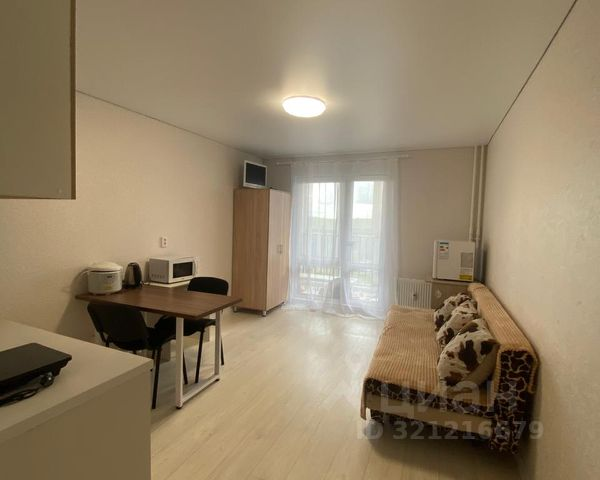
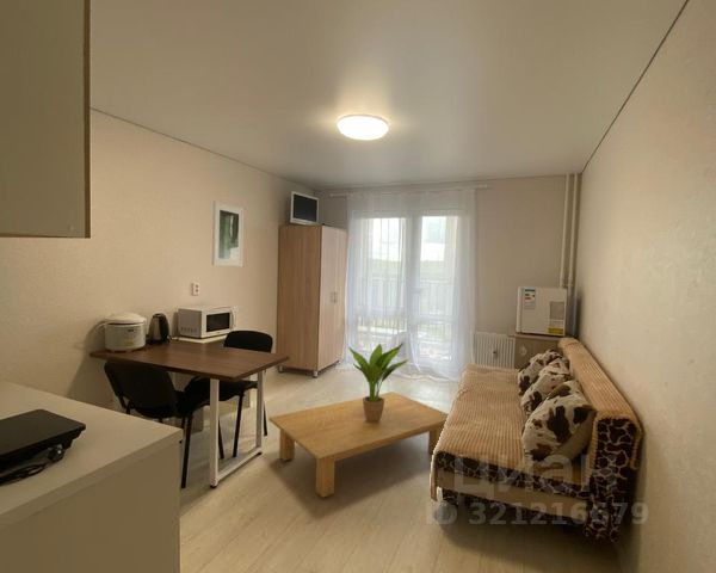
+ coffee table (364, 436)
+ potted plant (379, 377)
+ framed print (228, 235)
